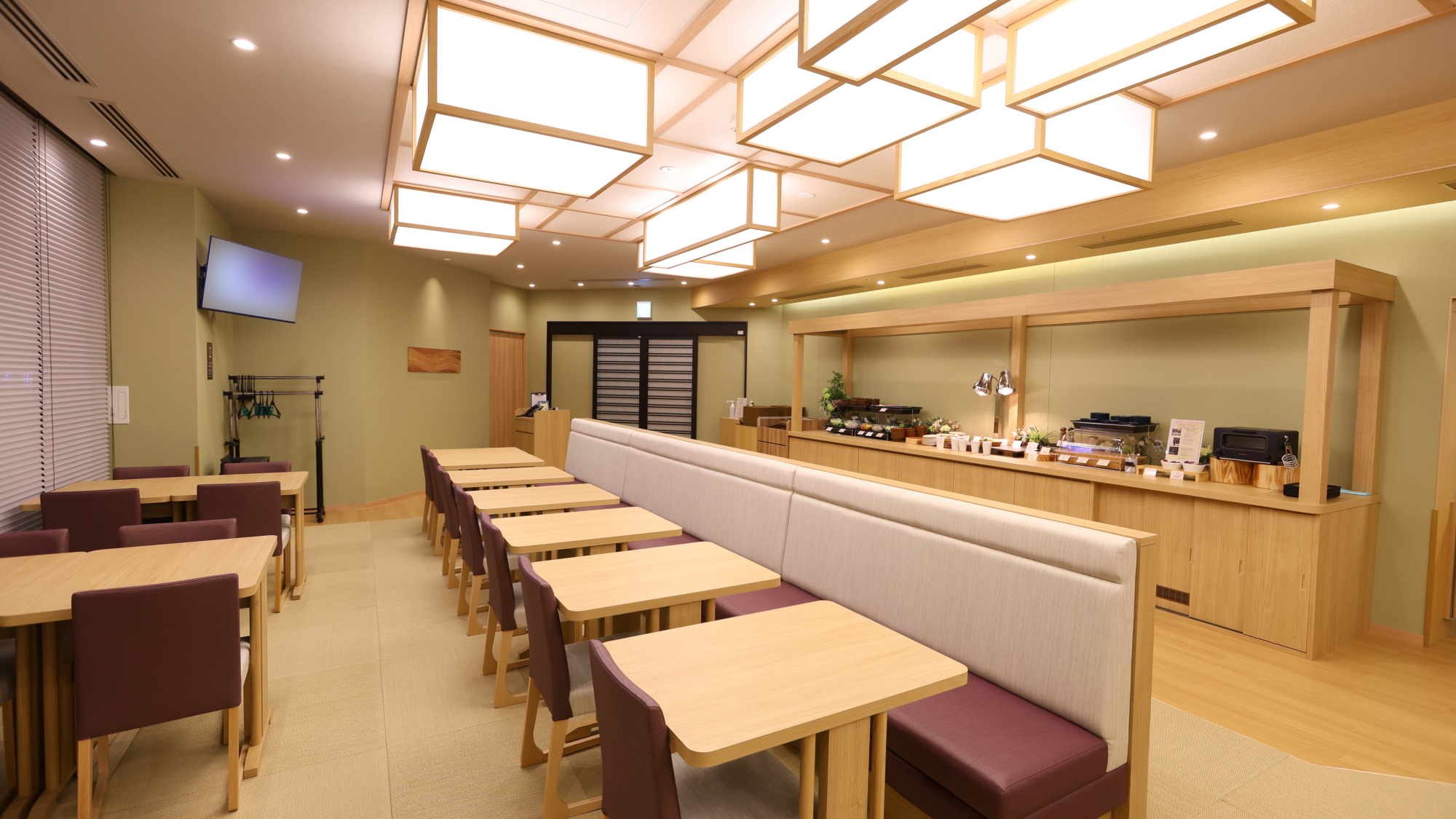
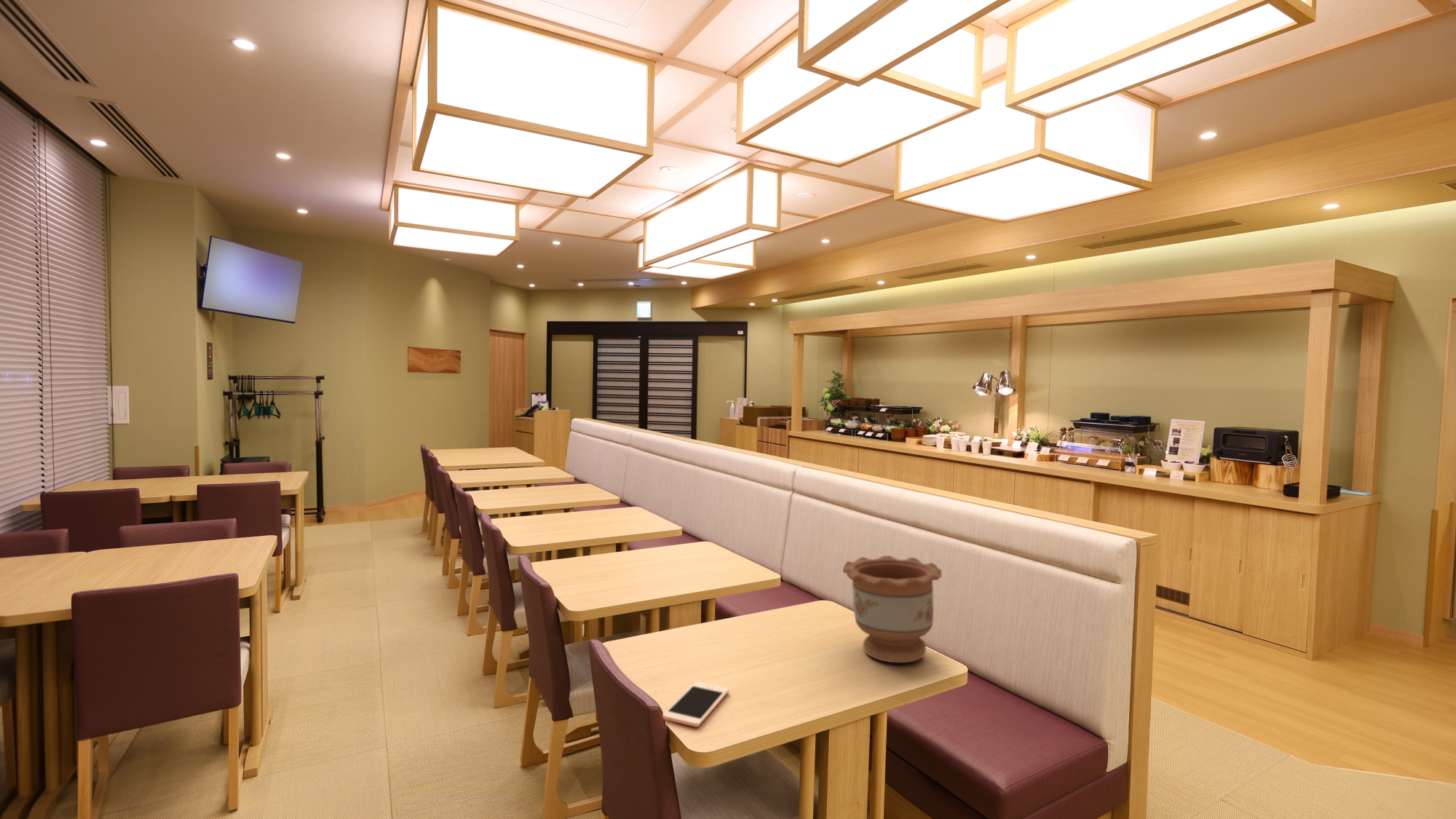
+ cell phone (697, 703)
+ flower pot (890, 608)
